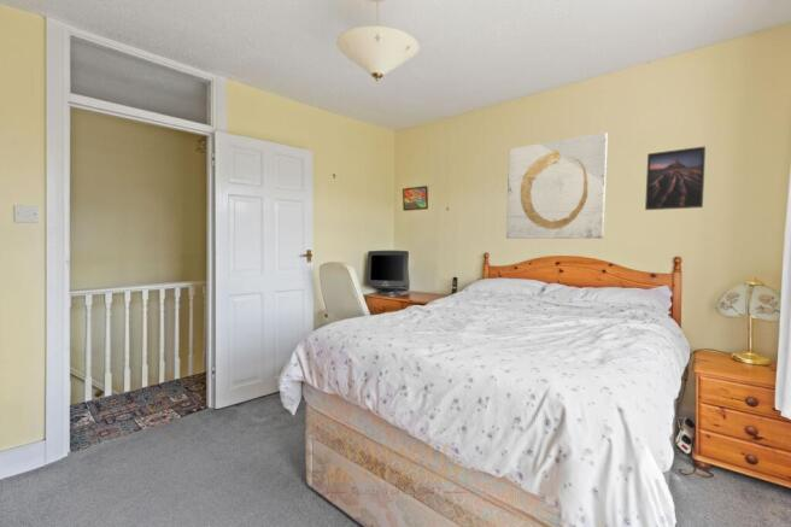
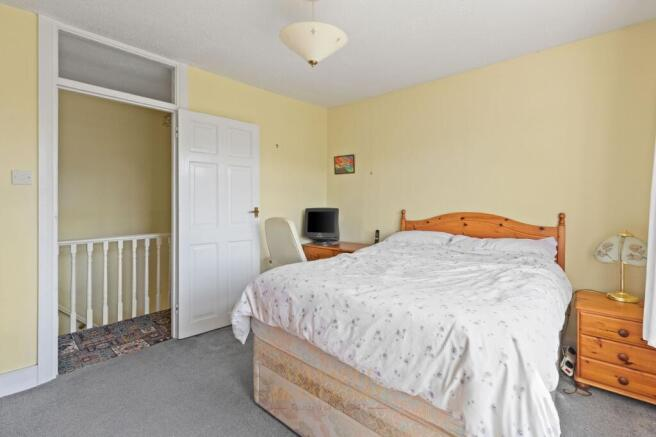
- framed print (674, 178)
- wall art (552, 189)
